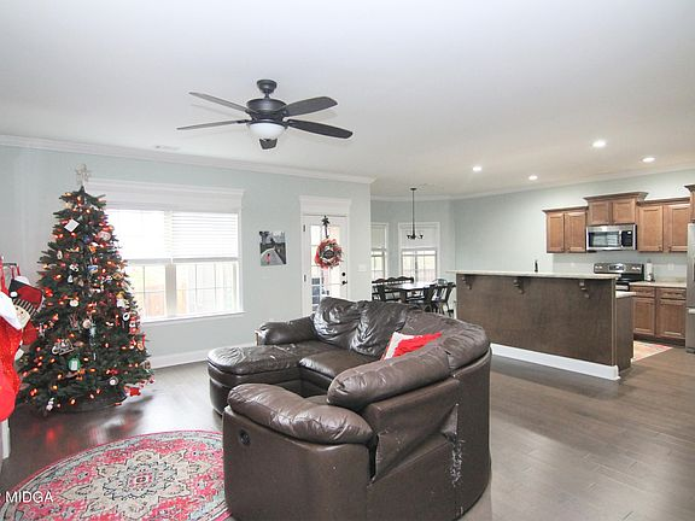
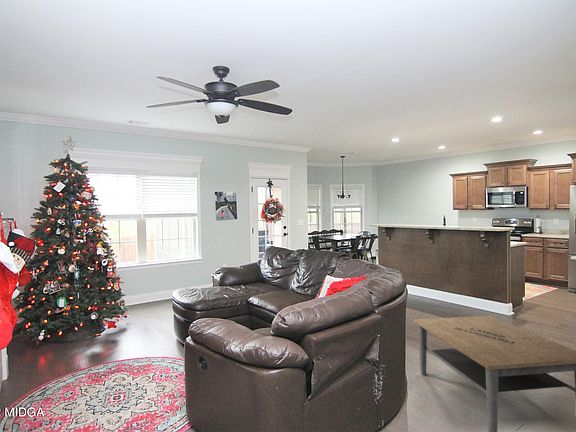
+ coffee table (490, 366)
